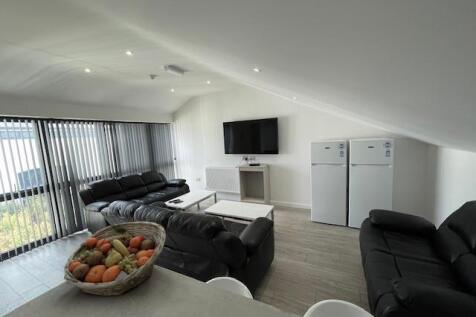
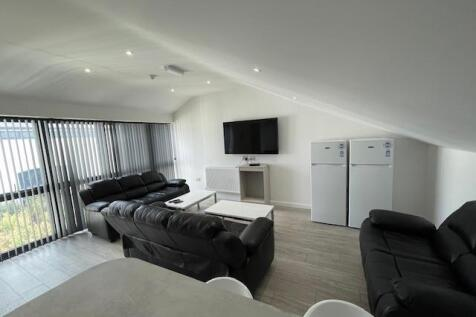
- fruit basket (119, 255)
